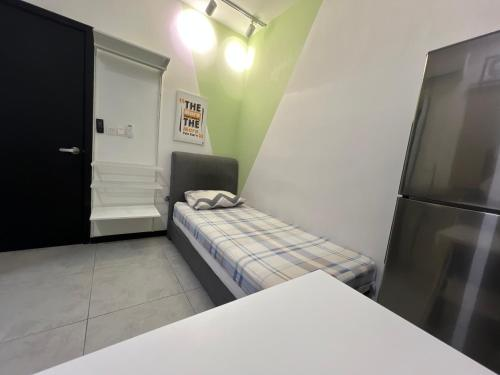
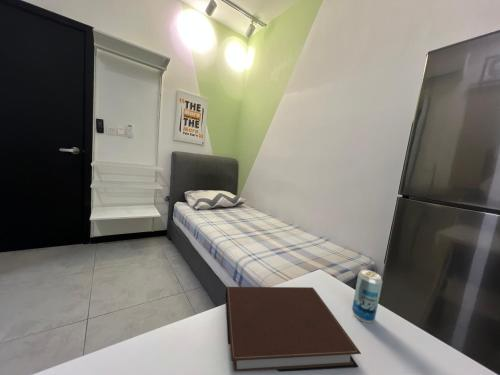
+ beverage can (366, 295)
+ notebook (281, 319)
